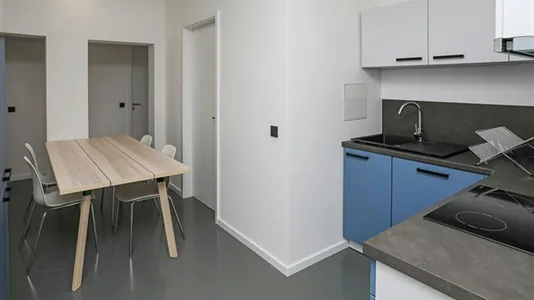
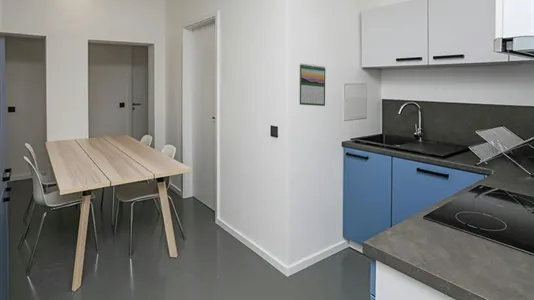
+ calendar (312, 84)
